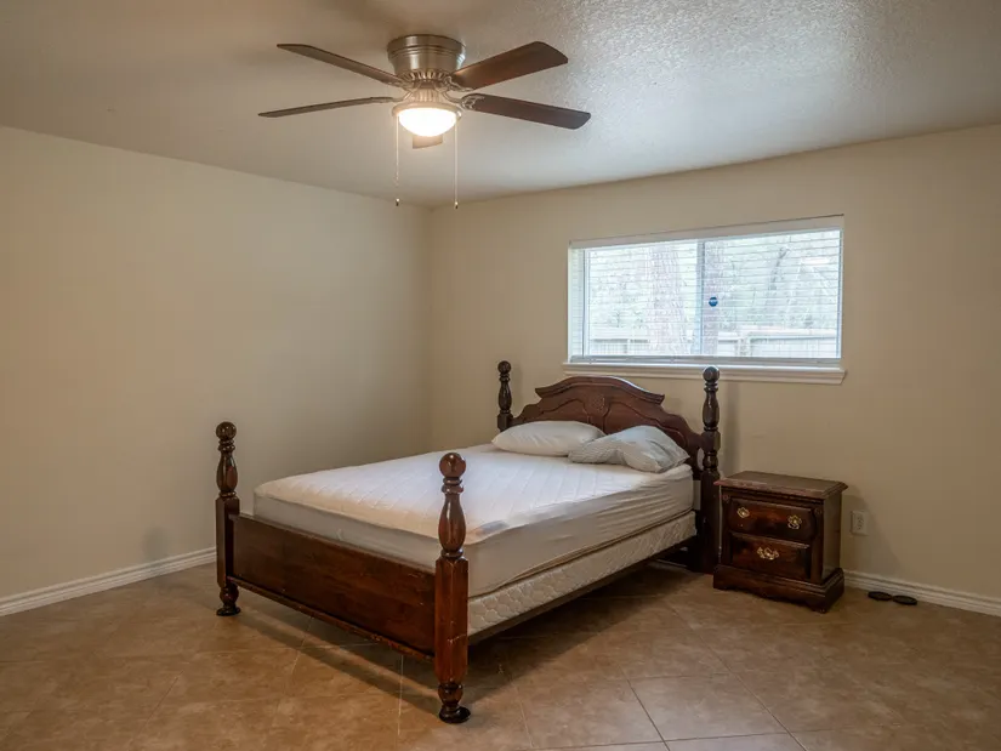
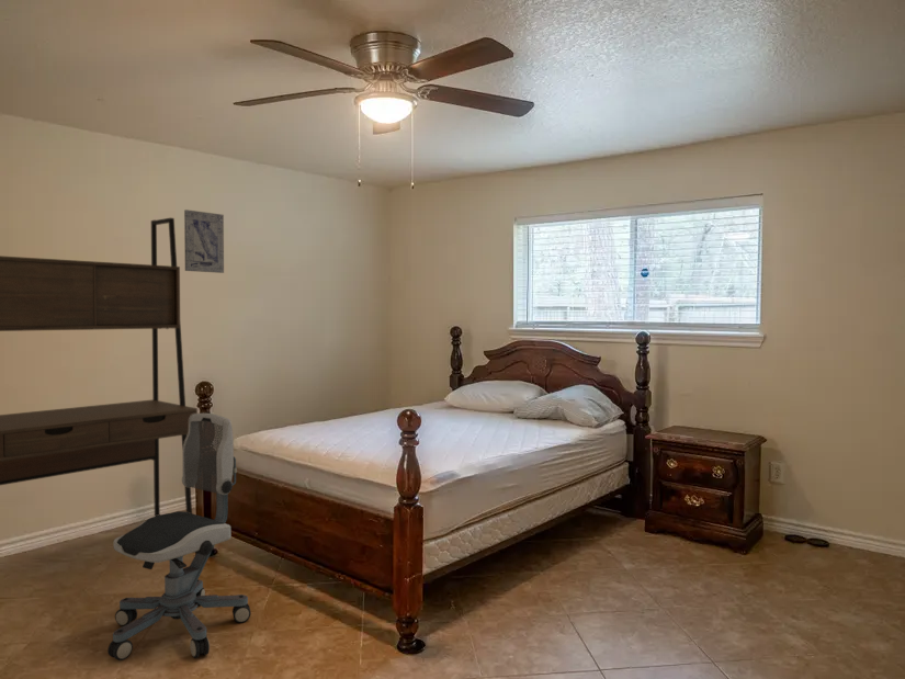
+ office chair (172, 527)
+ wall art (204, 241)
+ desk (87, 406)
